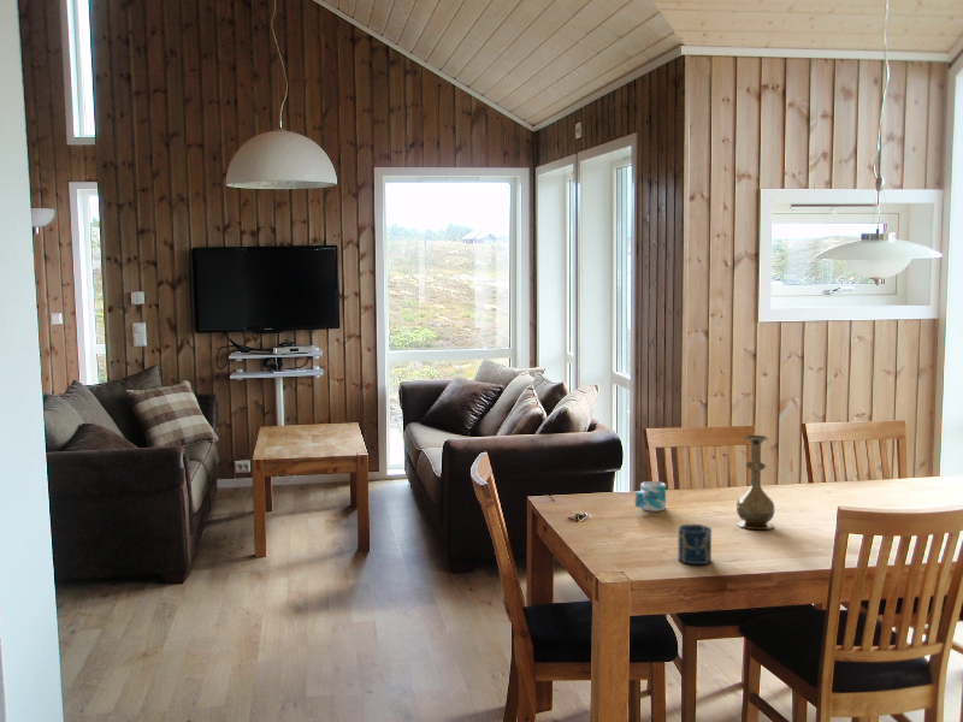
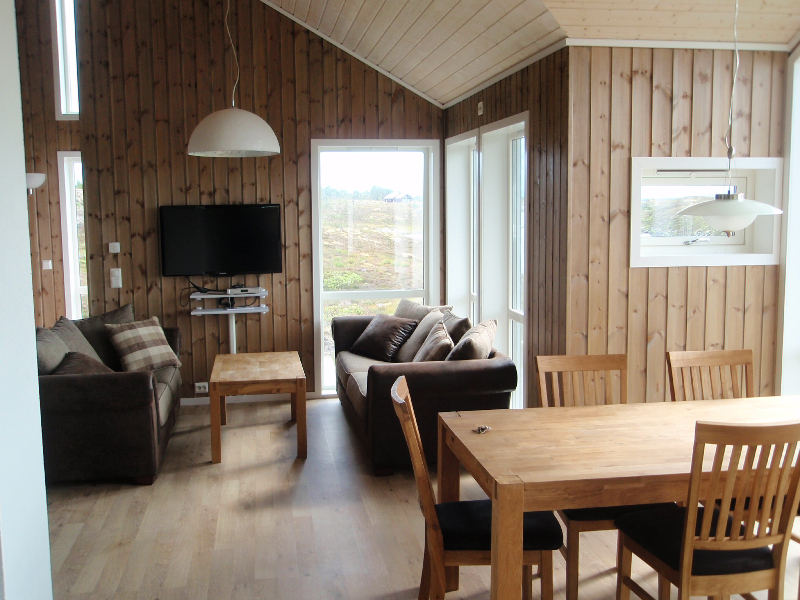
- mug (649, 496)
- cup (695, 545)
- vase (755, 480)
